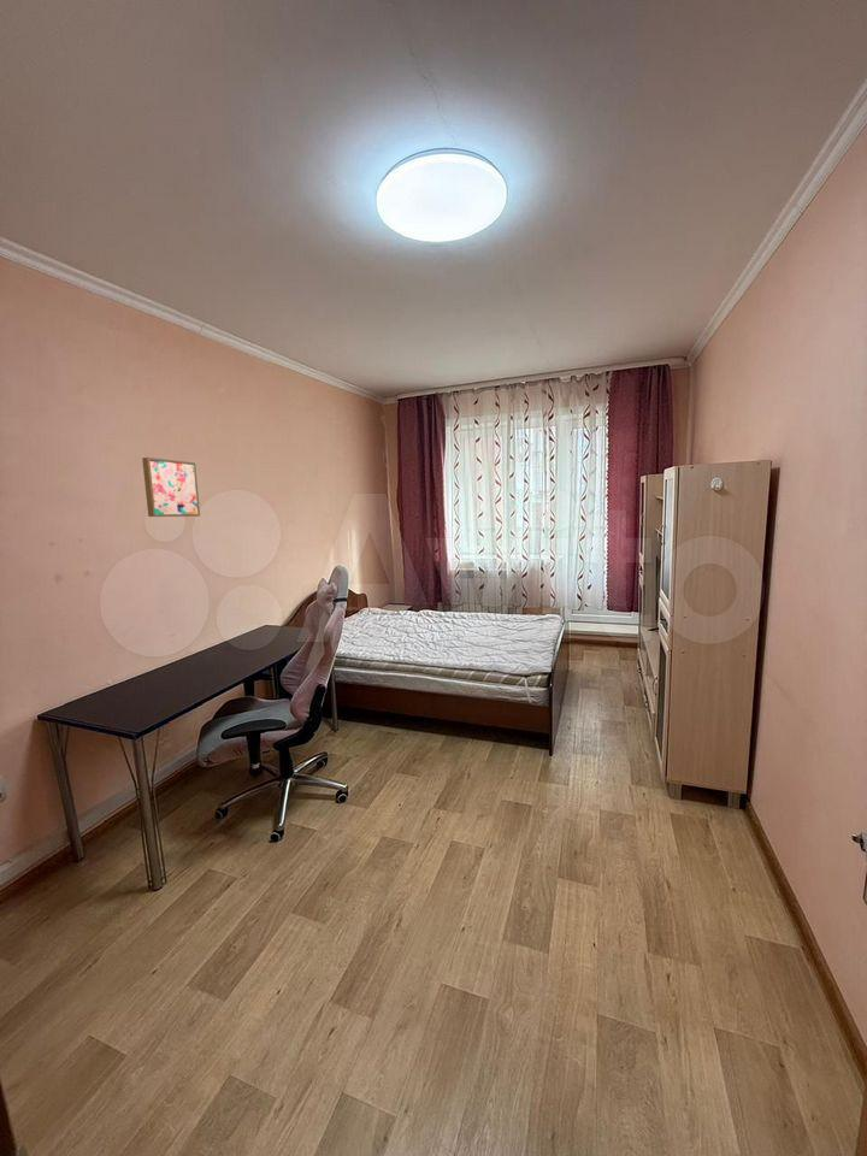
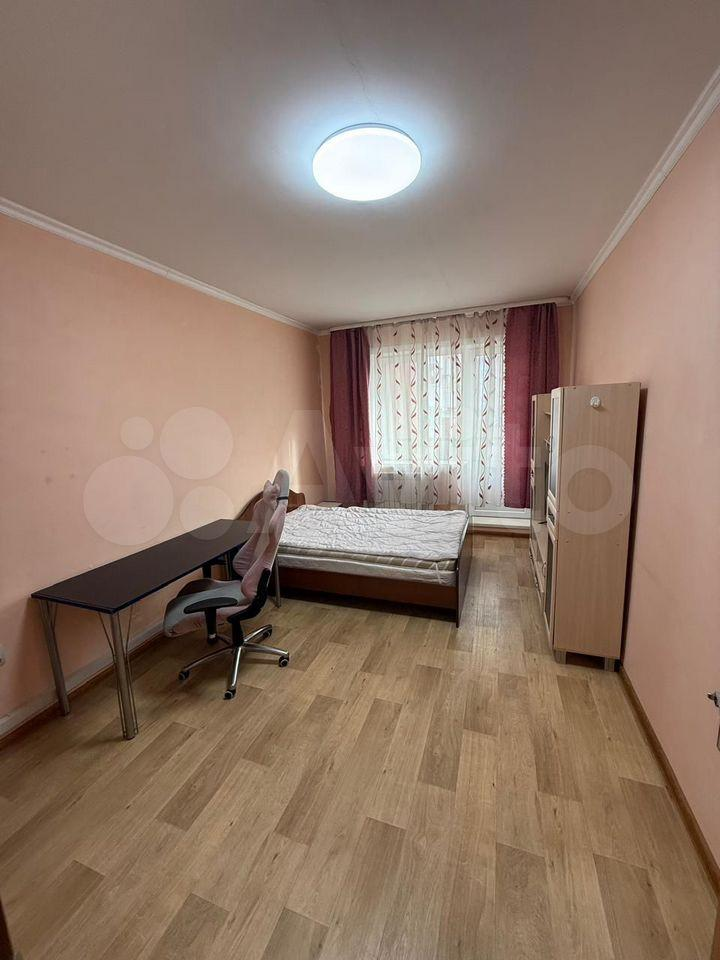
- wall art (172, 488)
